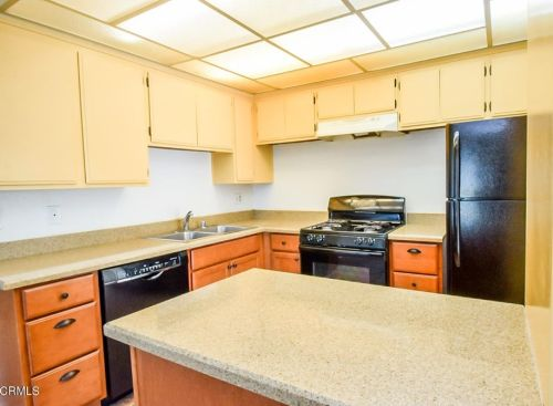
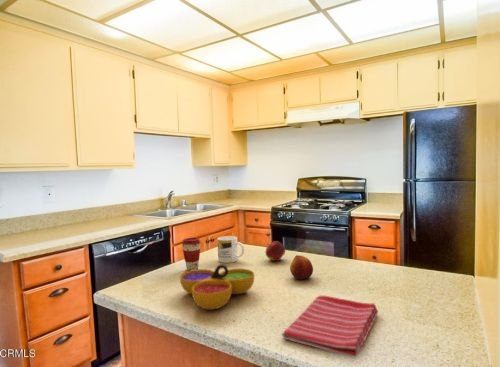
+ decorative bowl (214, 282)
+ apple (275, 250)
+ coffee cup (191, 254)
+ mug (231, 249)
+ fruit (301, 267)
+ dish towel (333, 319)
